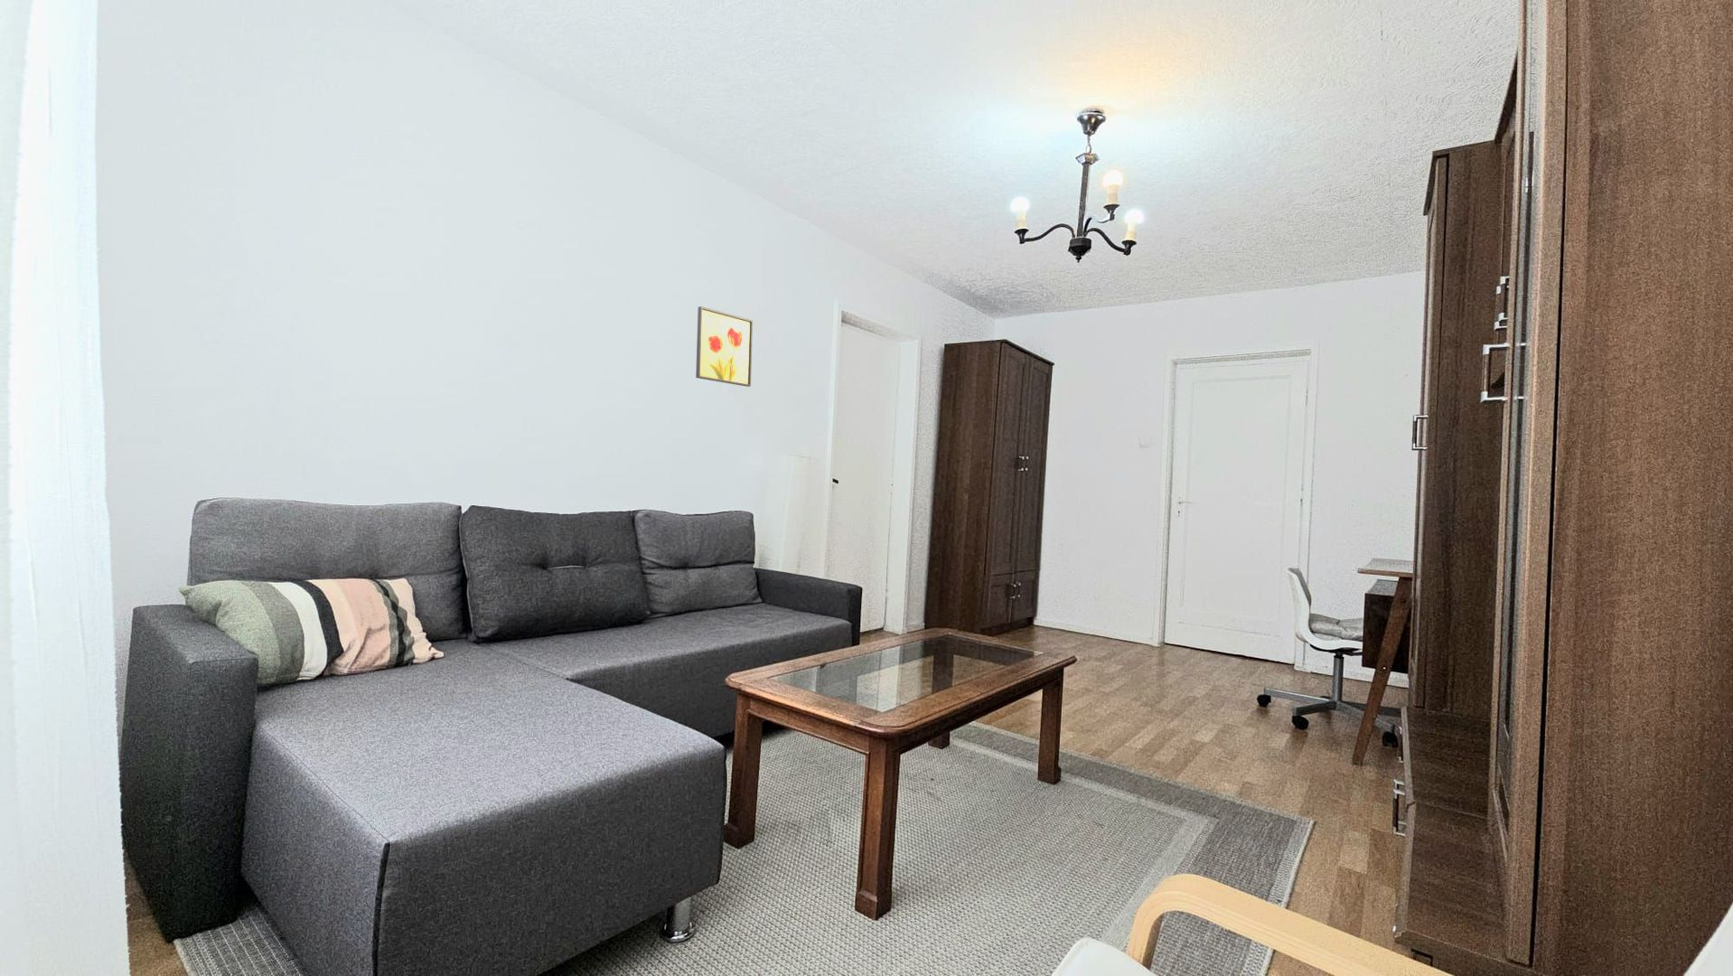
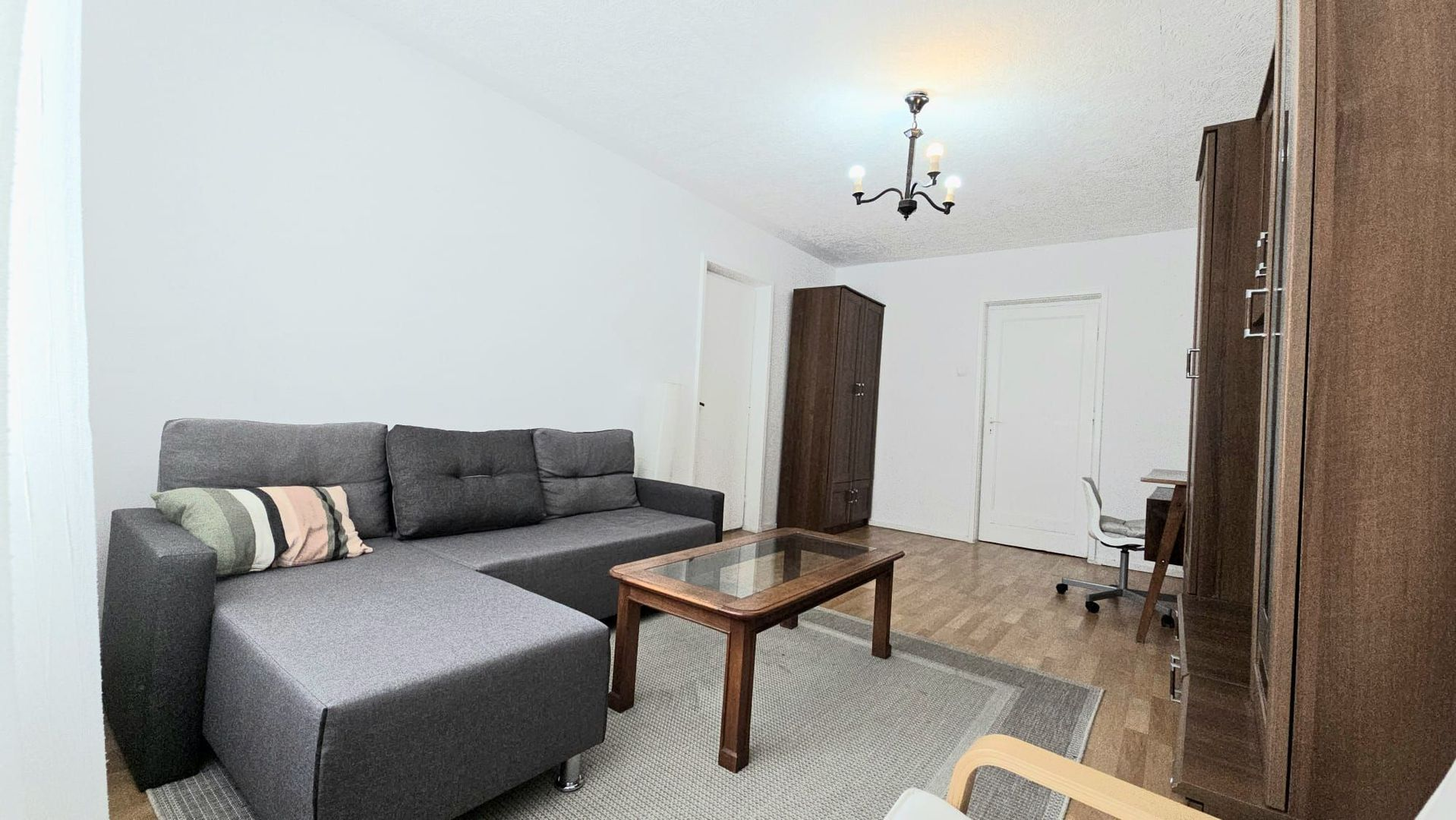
- wall art (724, 348)
